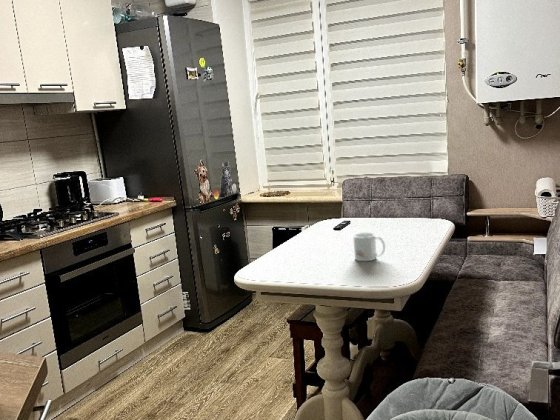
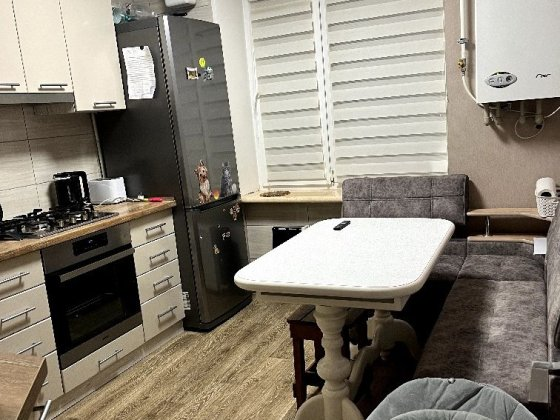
- mug (369, 246)
